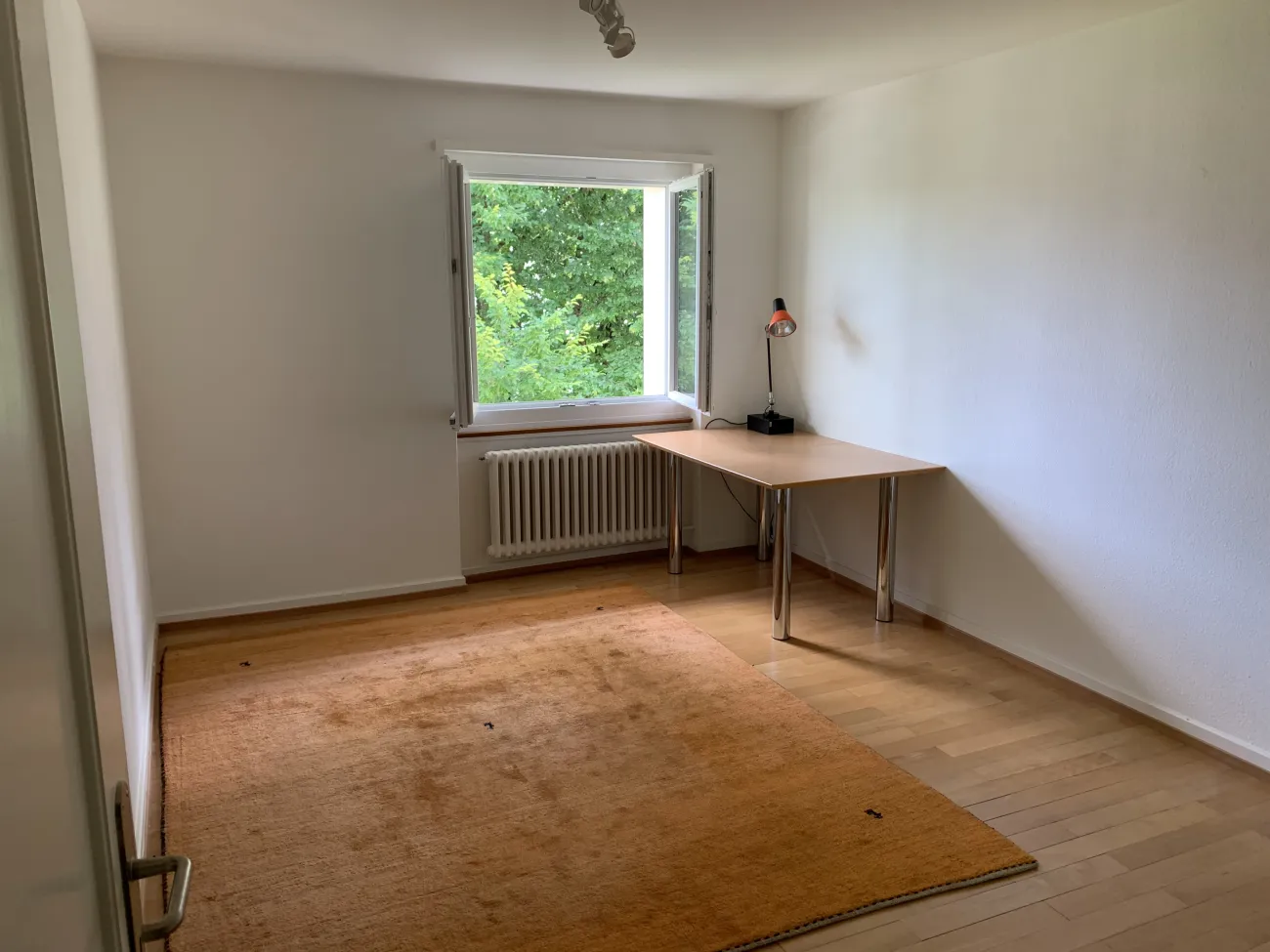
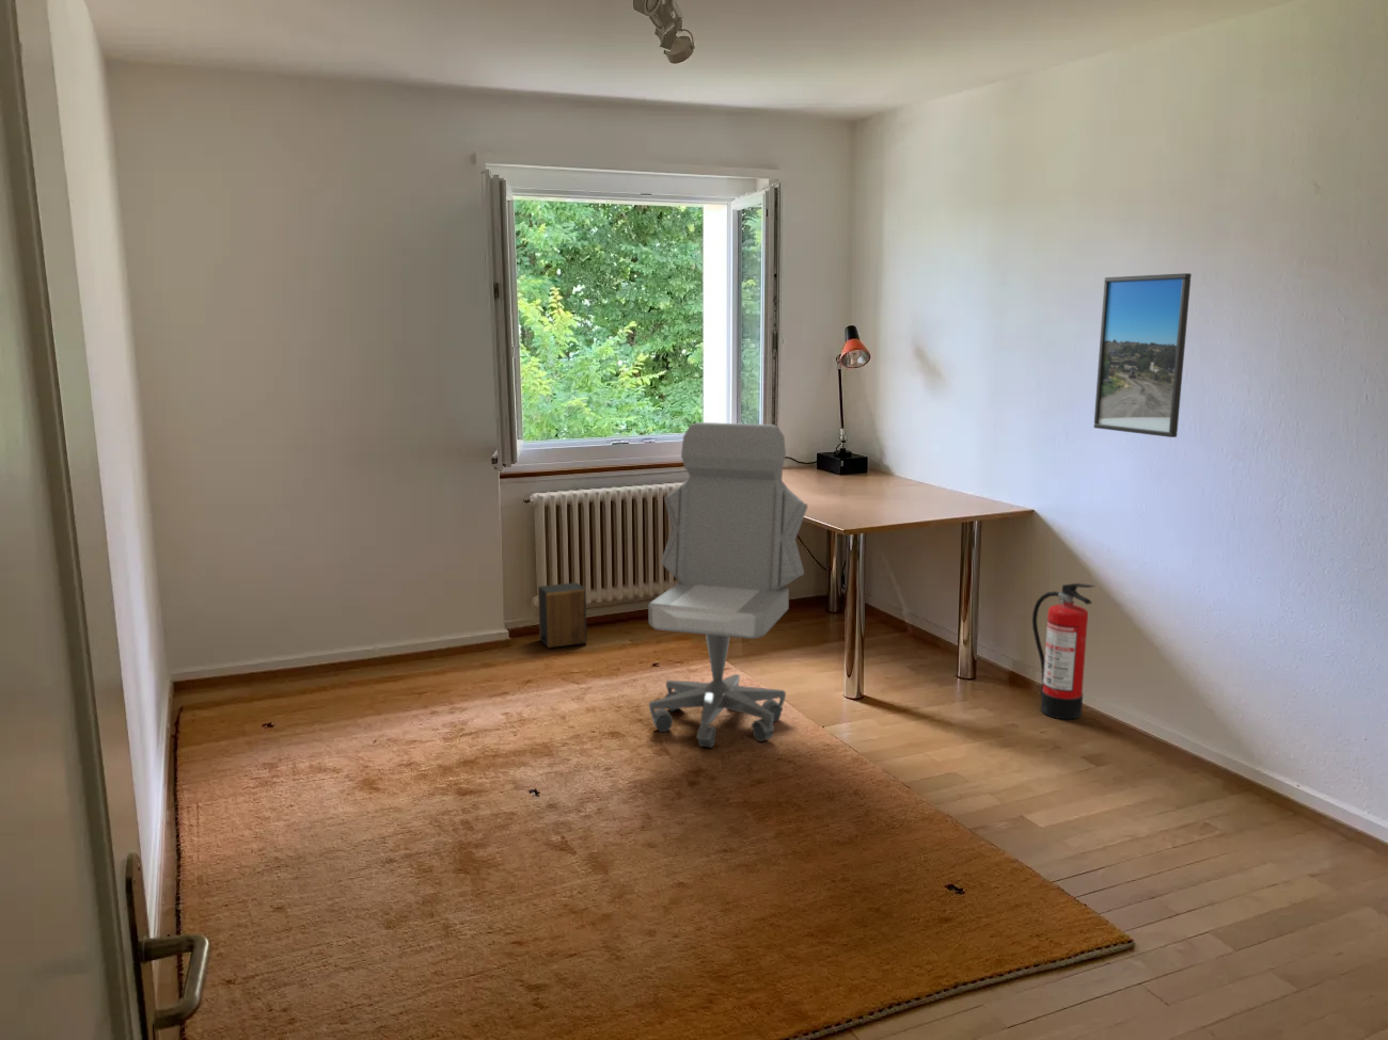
+ office chair (717, 579)
+ speaker (562, 614)
+ fire extinguisher (1058, 643)
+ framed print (1139, 354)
